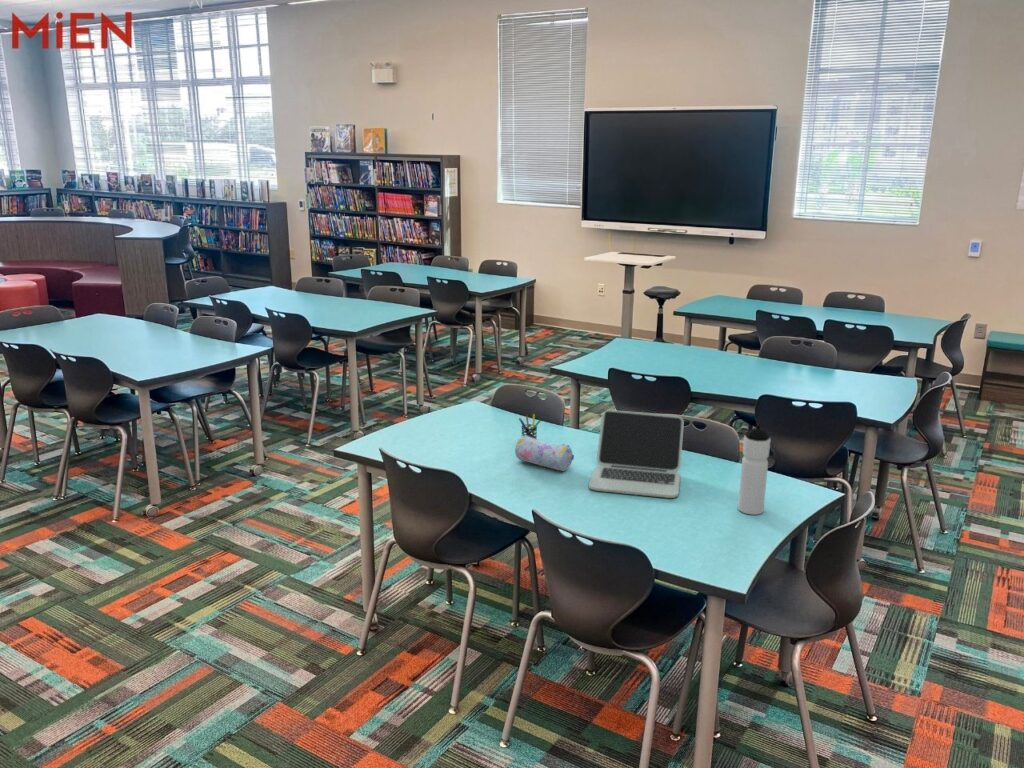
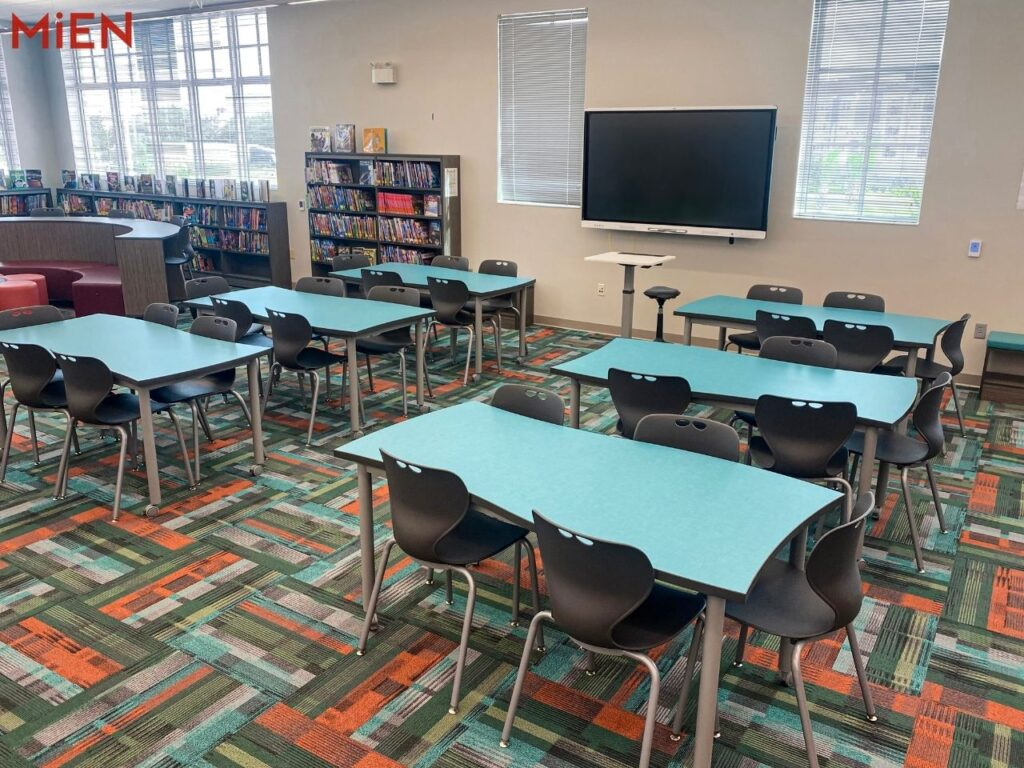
- pen holder (530, 429)
- pencil case (543, 453)
- laptop (637, 451)
- water bottle (754, 468)
